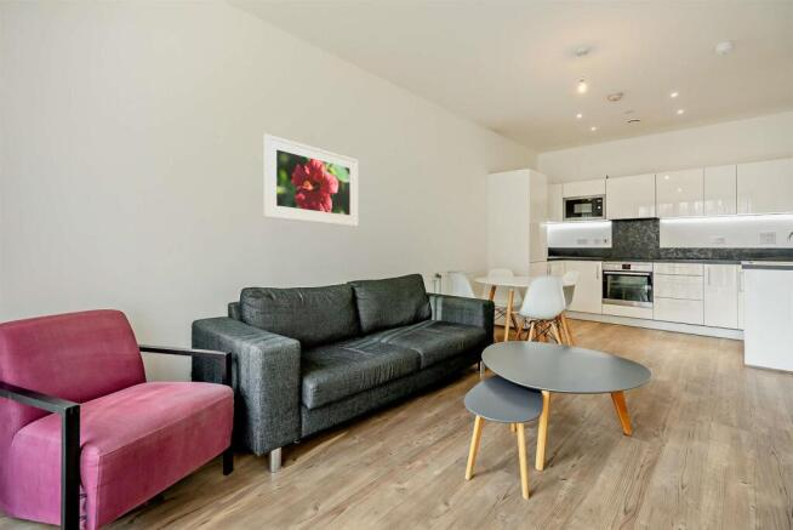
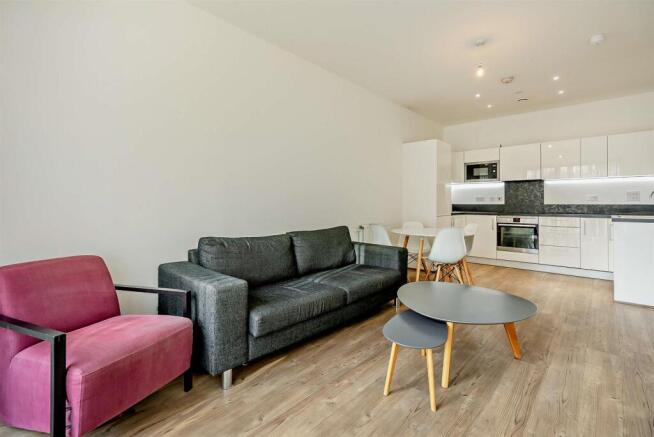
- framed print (315, 184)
